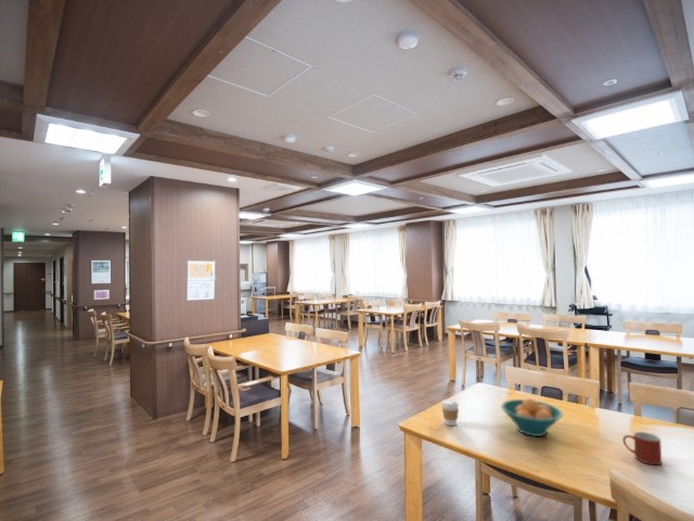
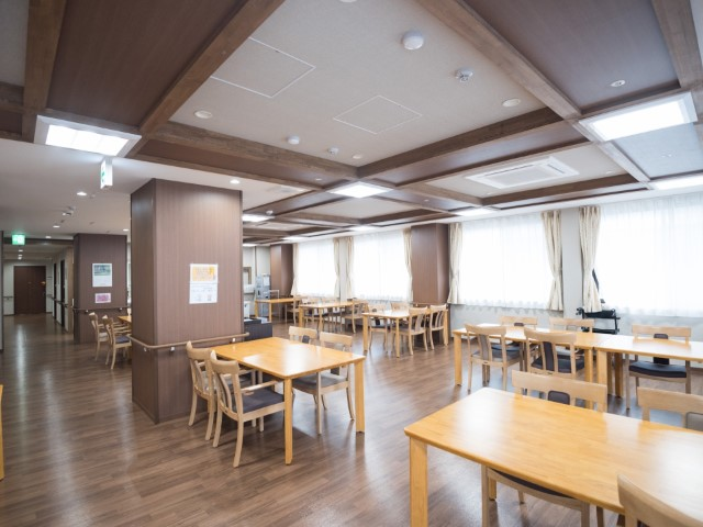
- fruit bowl (530, 415)
- coffee cup (450, 411)
- mug (641, 446)
